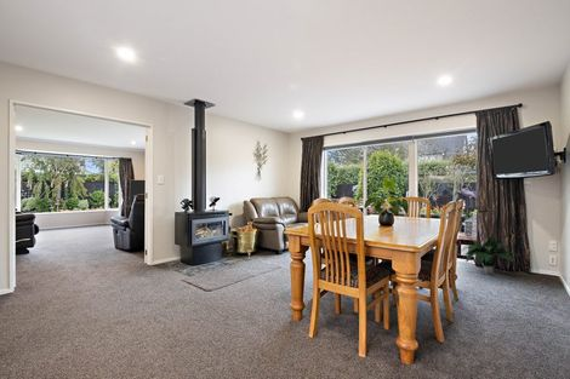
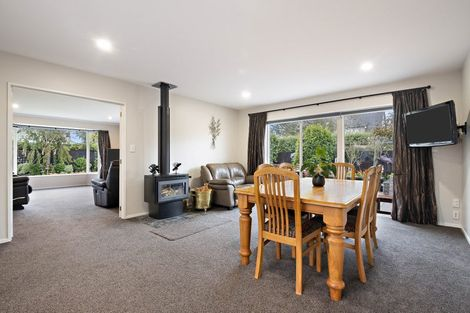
- potted plant (490, 253)
